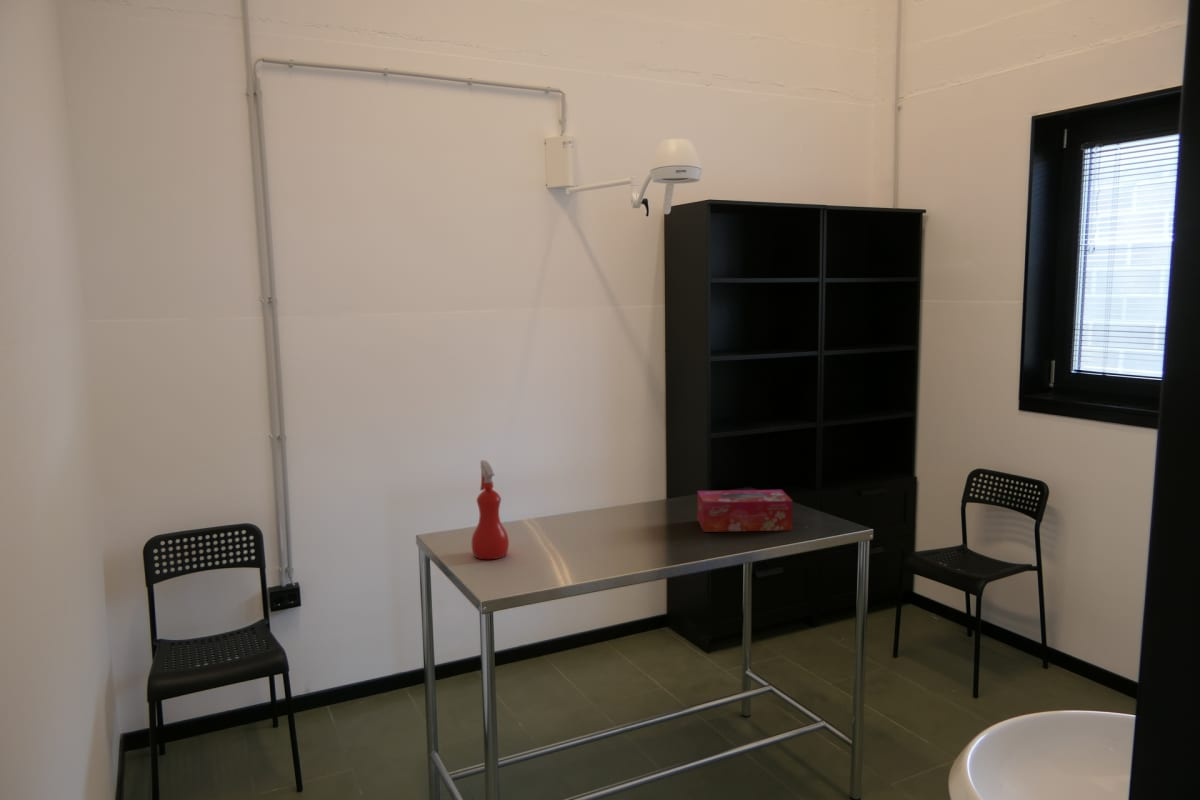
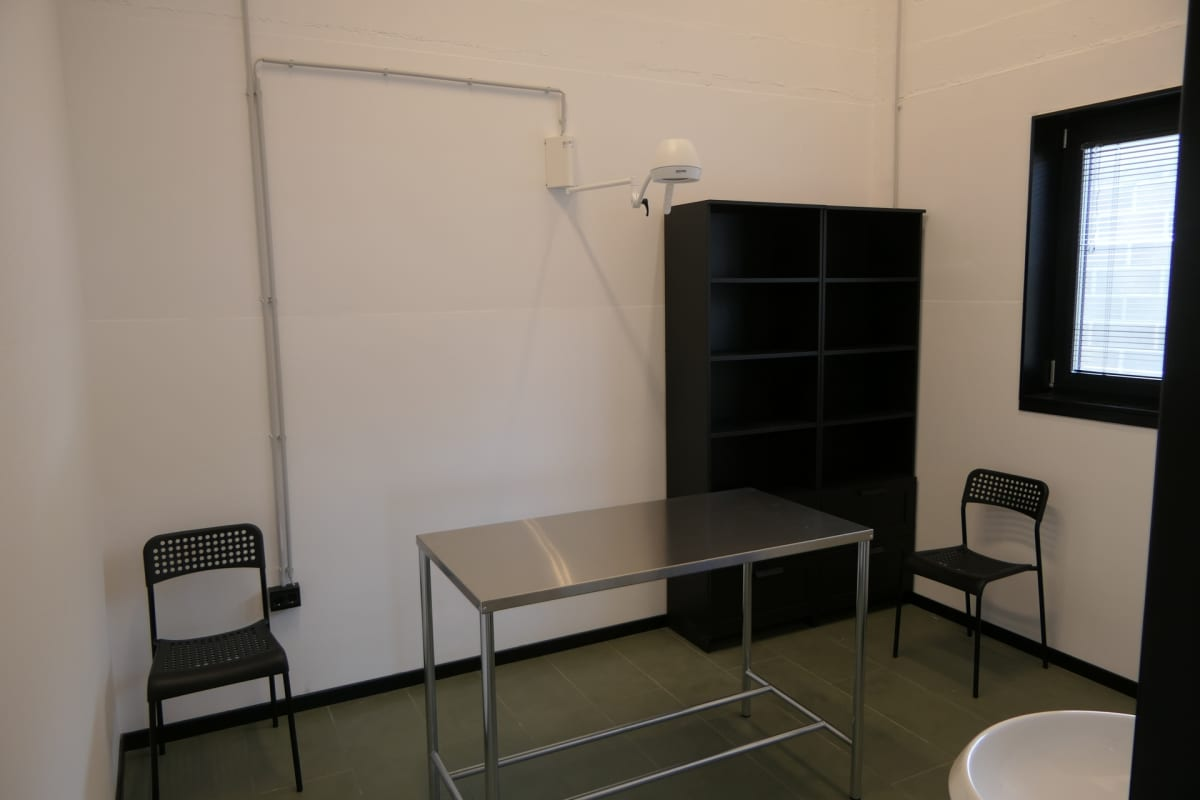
- spray bottle (488, 508)
- tissue box (743, 510)
